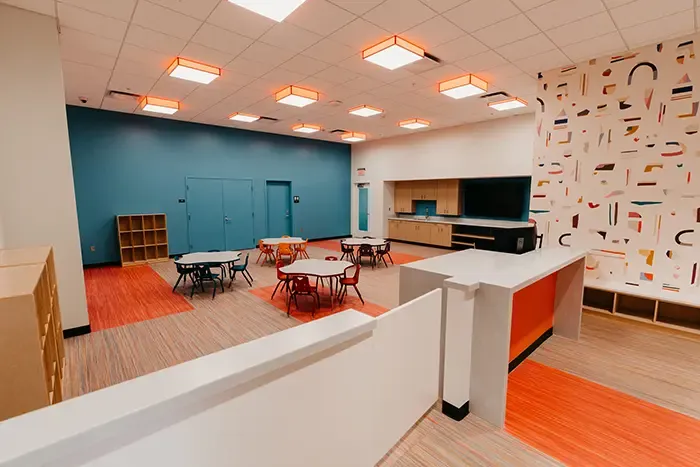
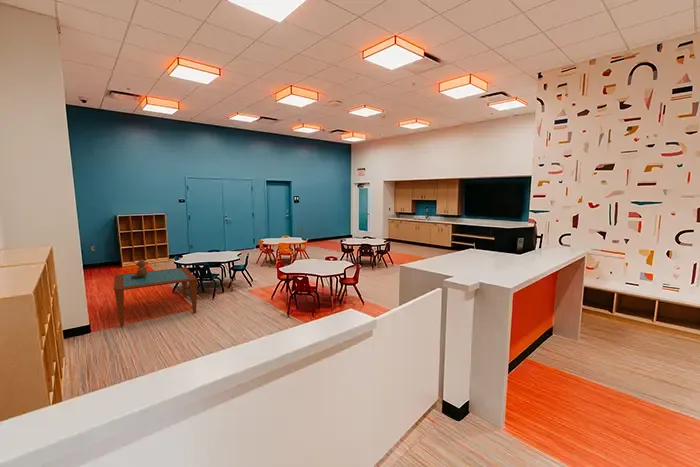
+ coffee table (156, 285)
+ teddy bear (139, 268)
